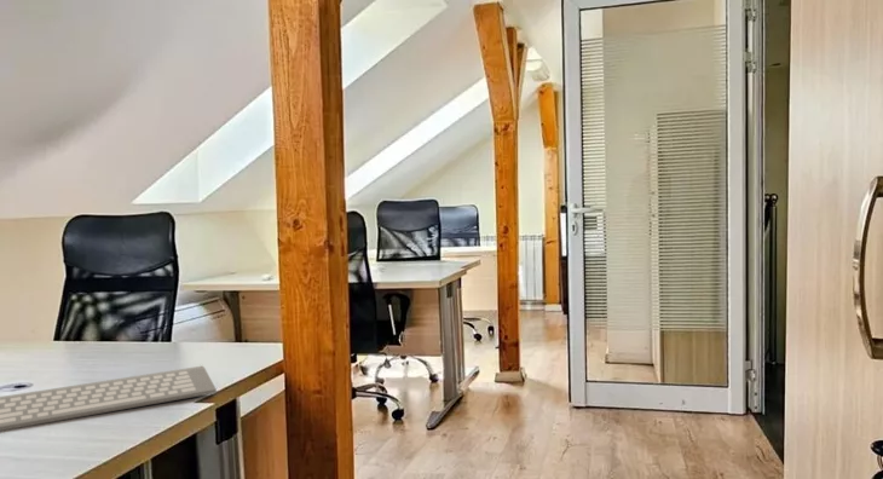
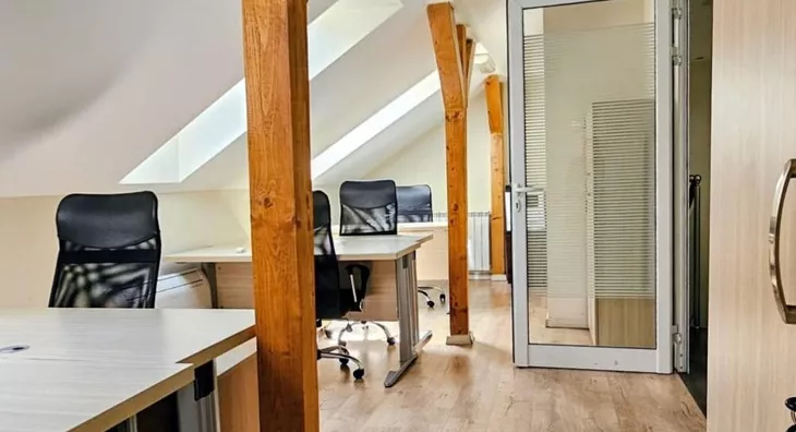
- computer keyboard (94, 397)
